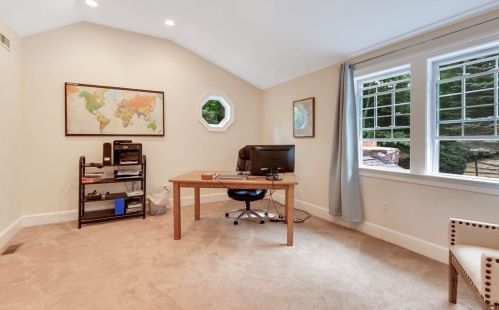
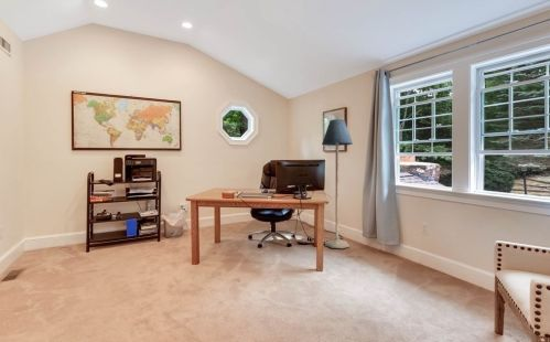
+ floor lamp (337, 182)
